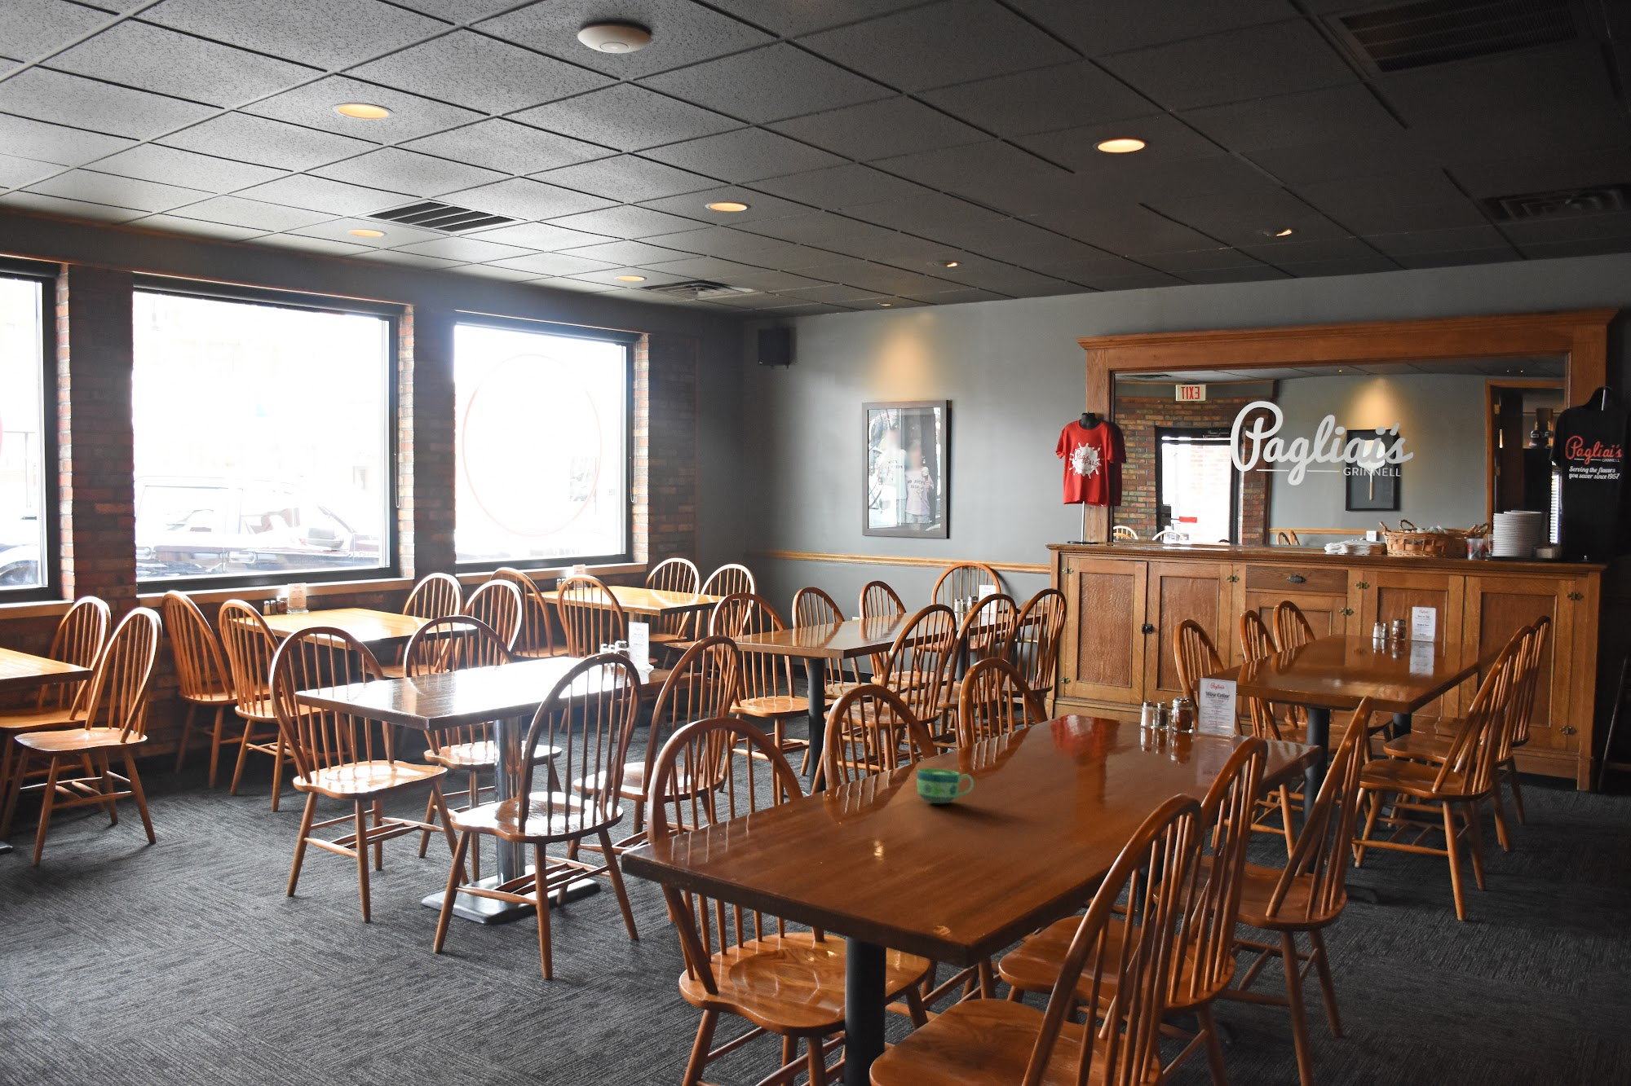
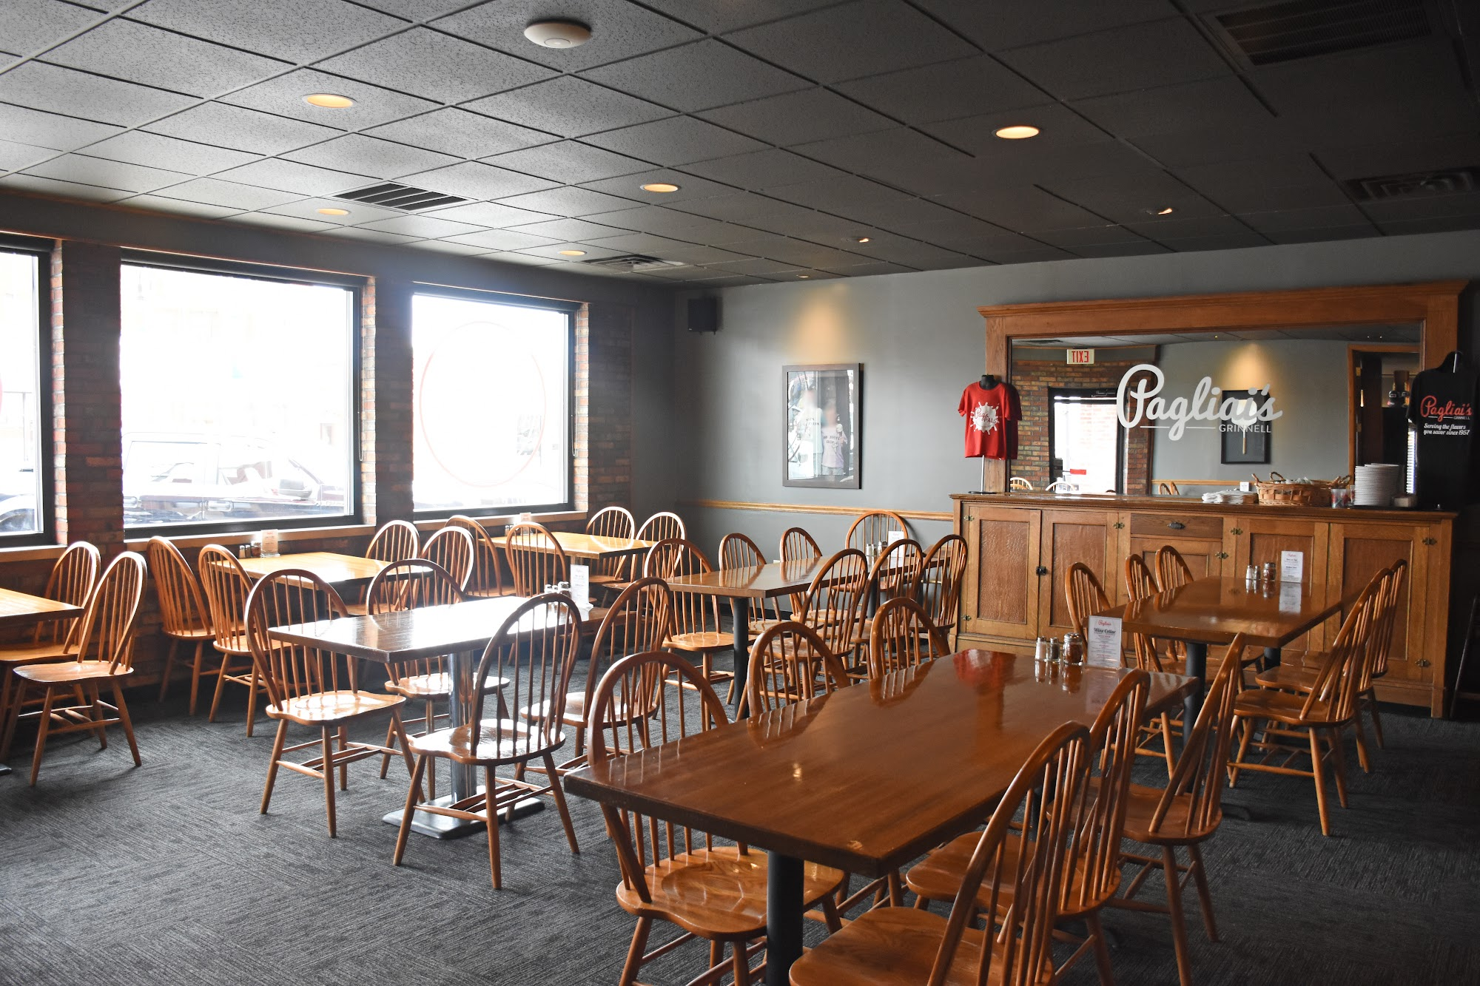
- cup (945, 785)
